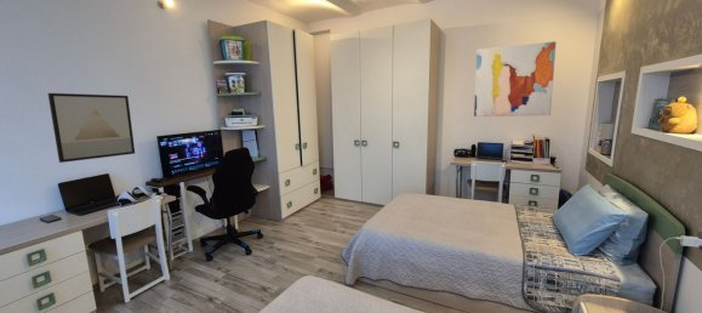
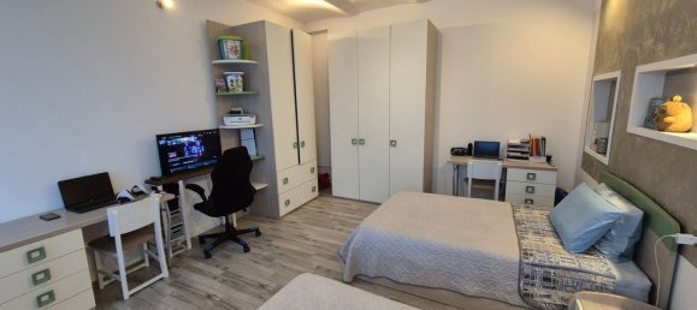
- wall art (96, 126)
- wall art (512, 81)
